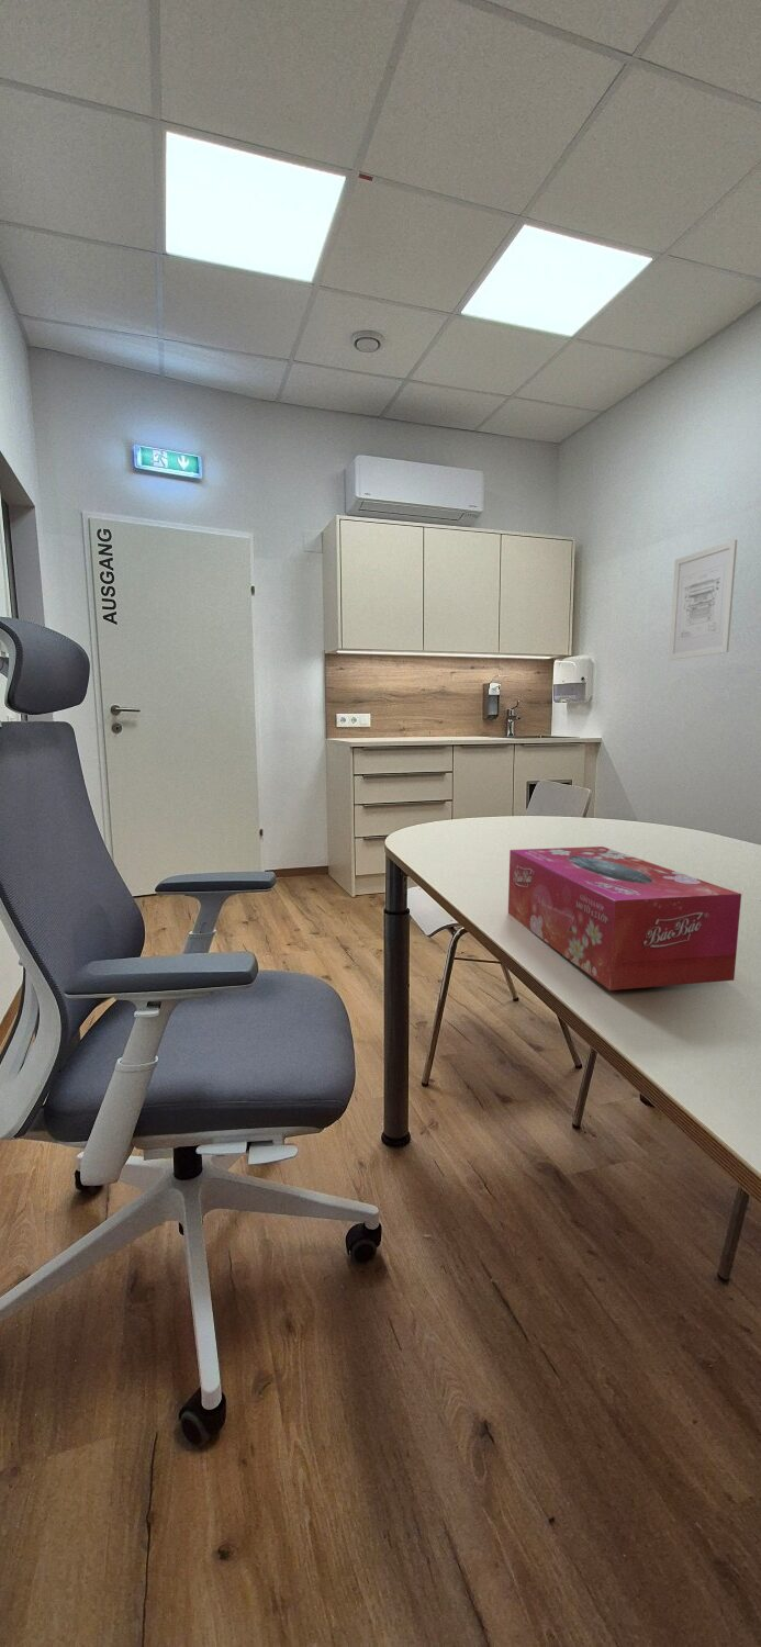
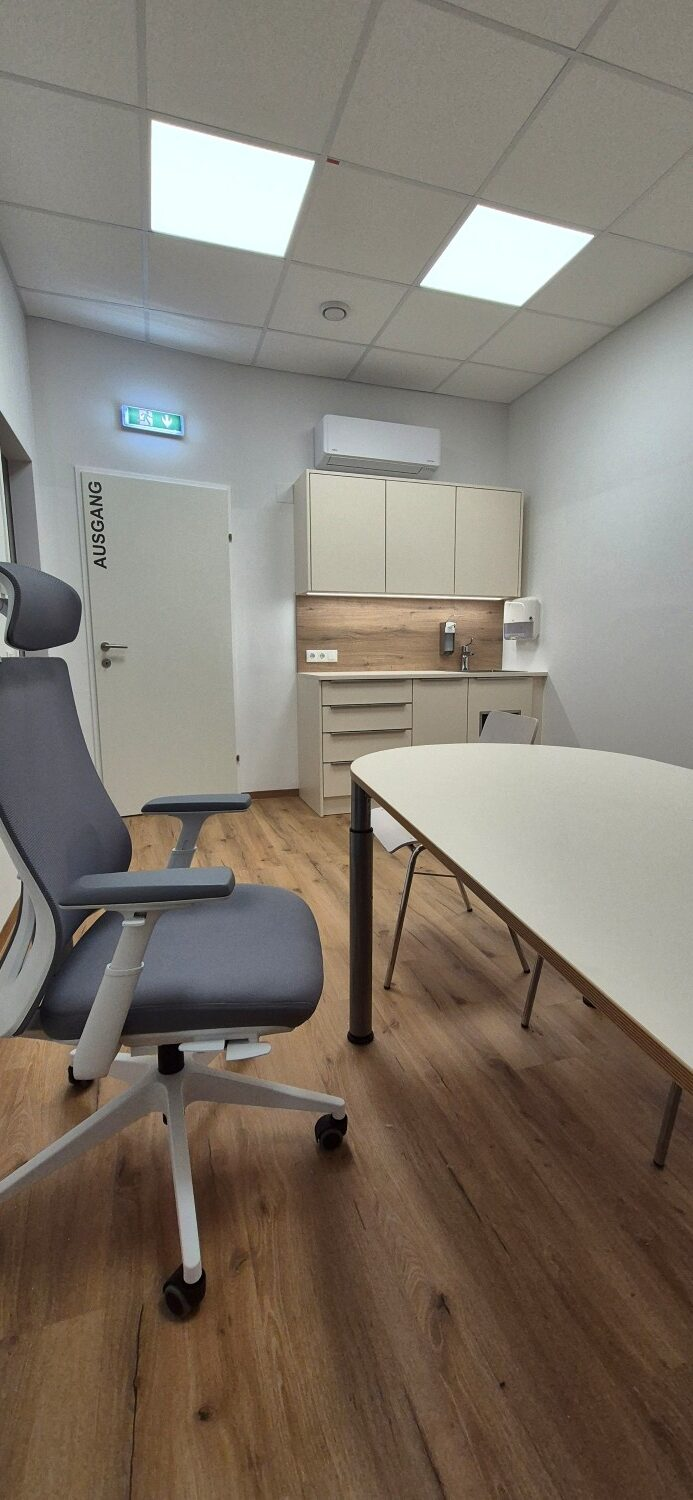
- wall art (701, 604)
- tissue box (605, 905)
